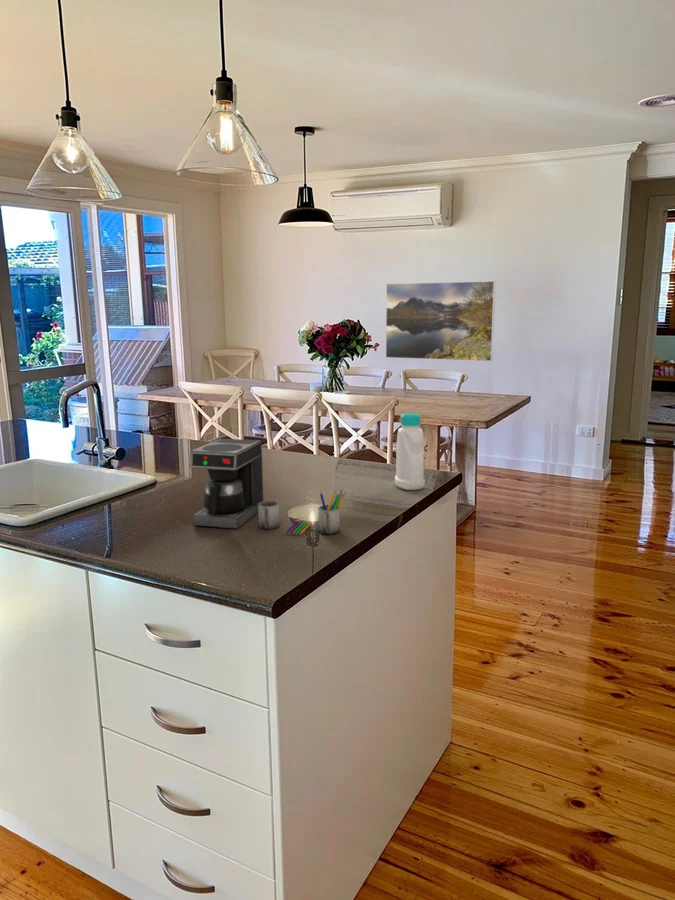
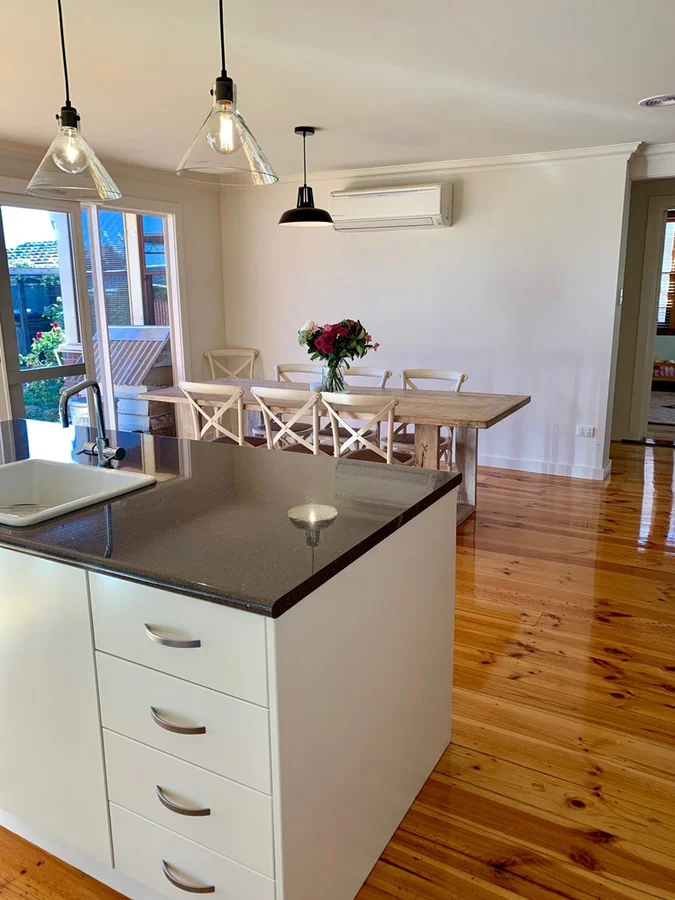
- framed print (437, 321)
- coffee maker (262, 484)
- bottle (410, 450)
